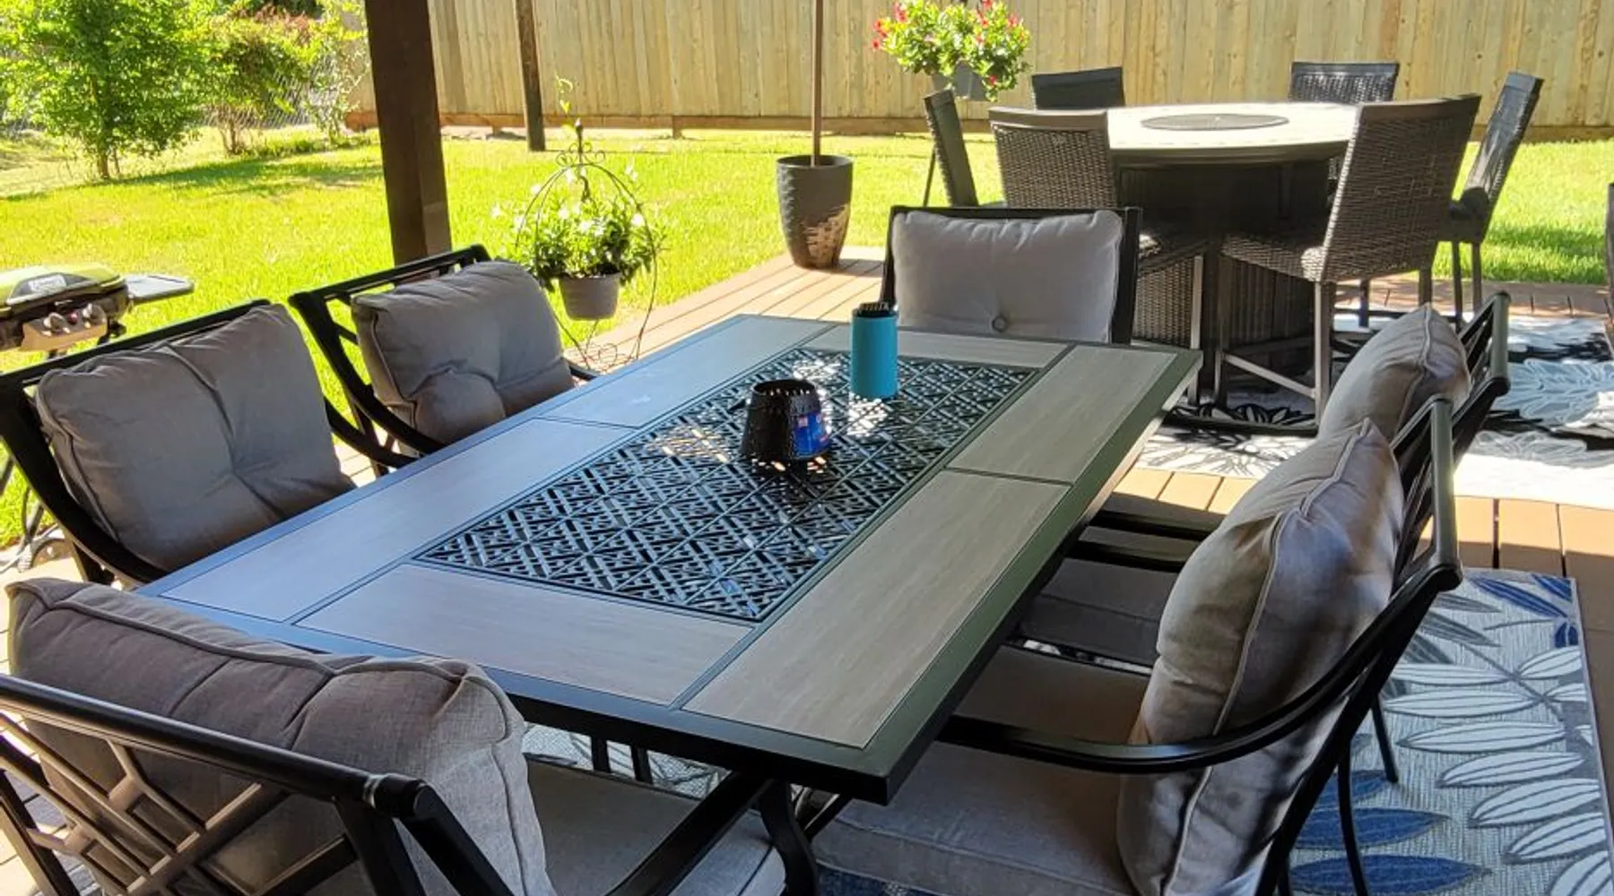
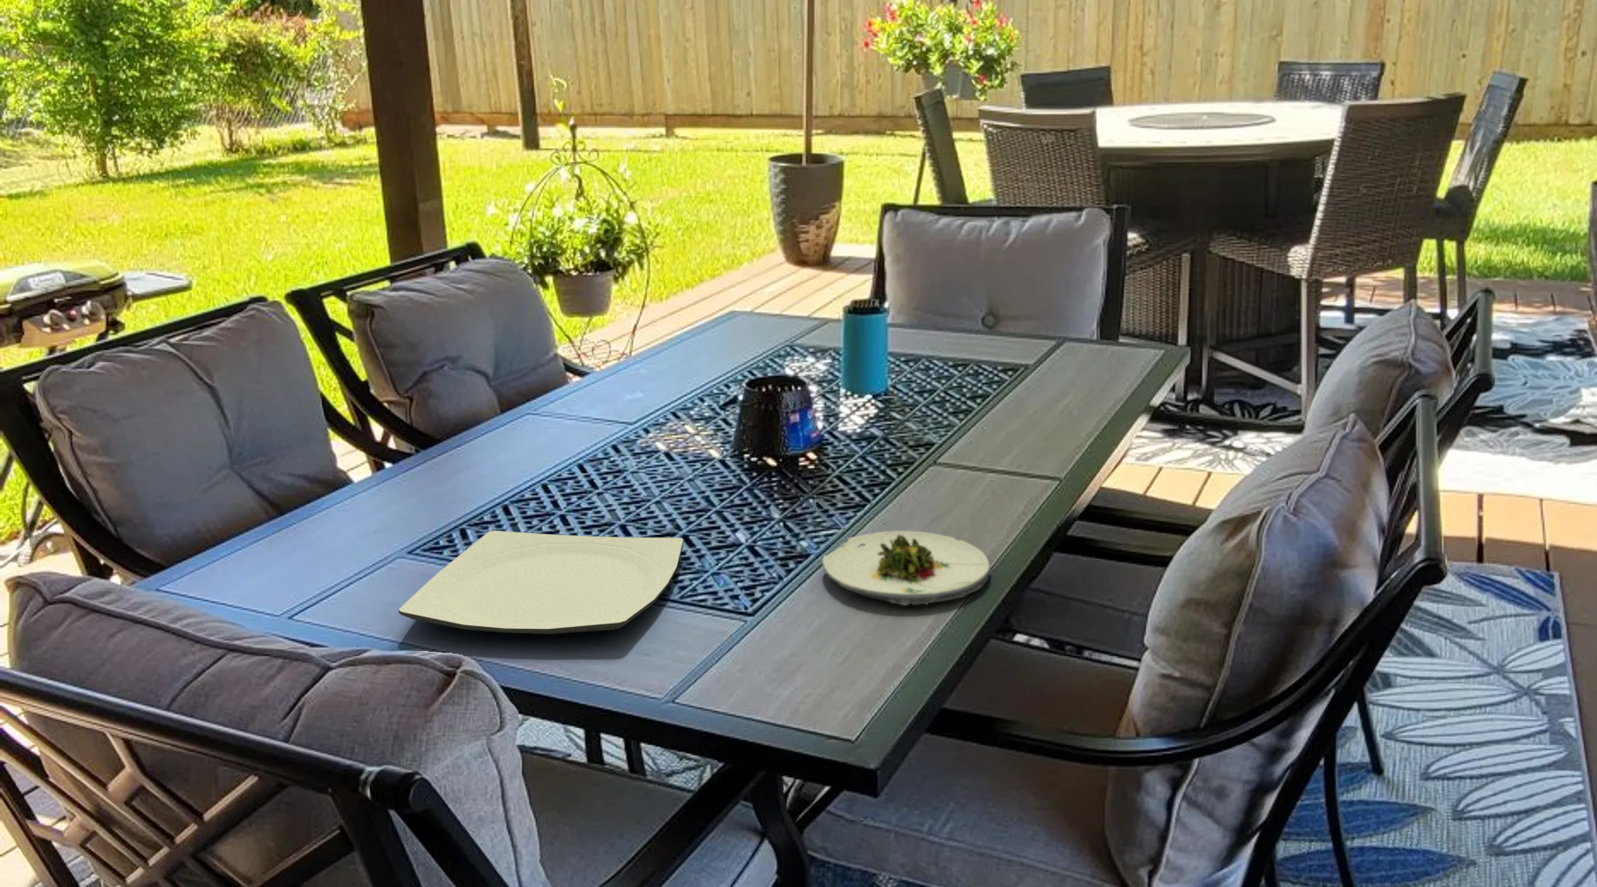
+ salad plate (908, 555)
+ plate (551, 582)
